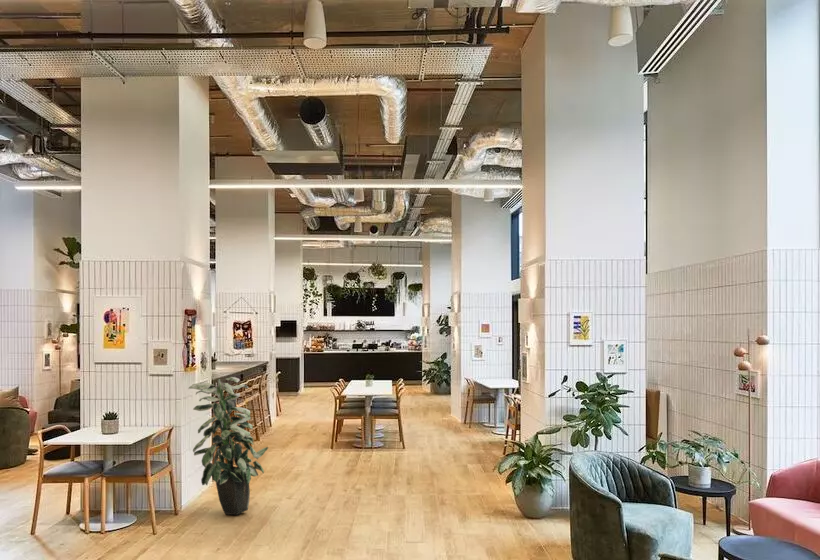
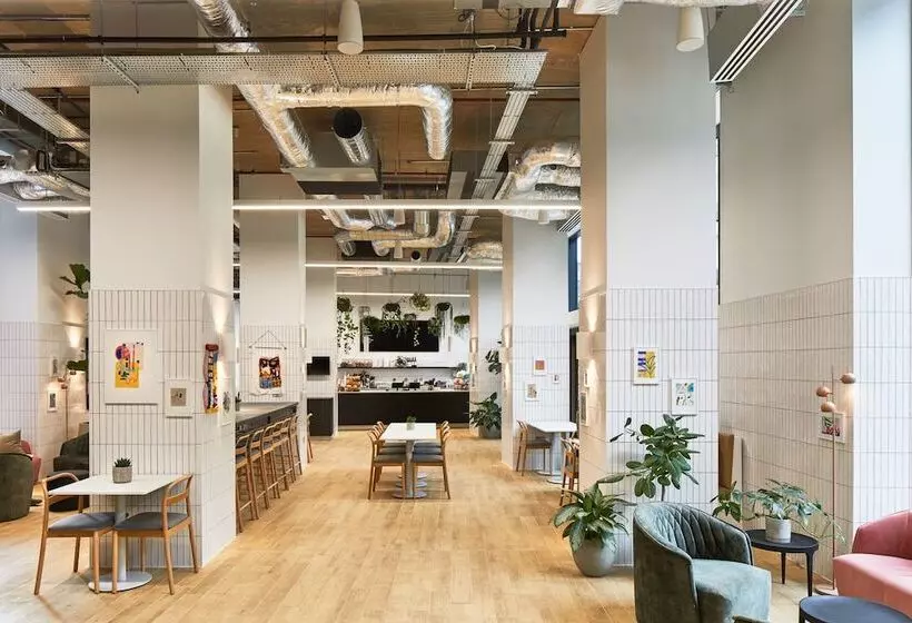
- indoor plant (227, 445)
